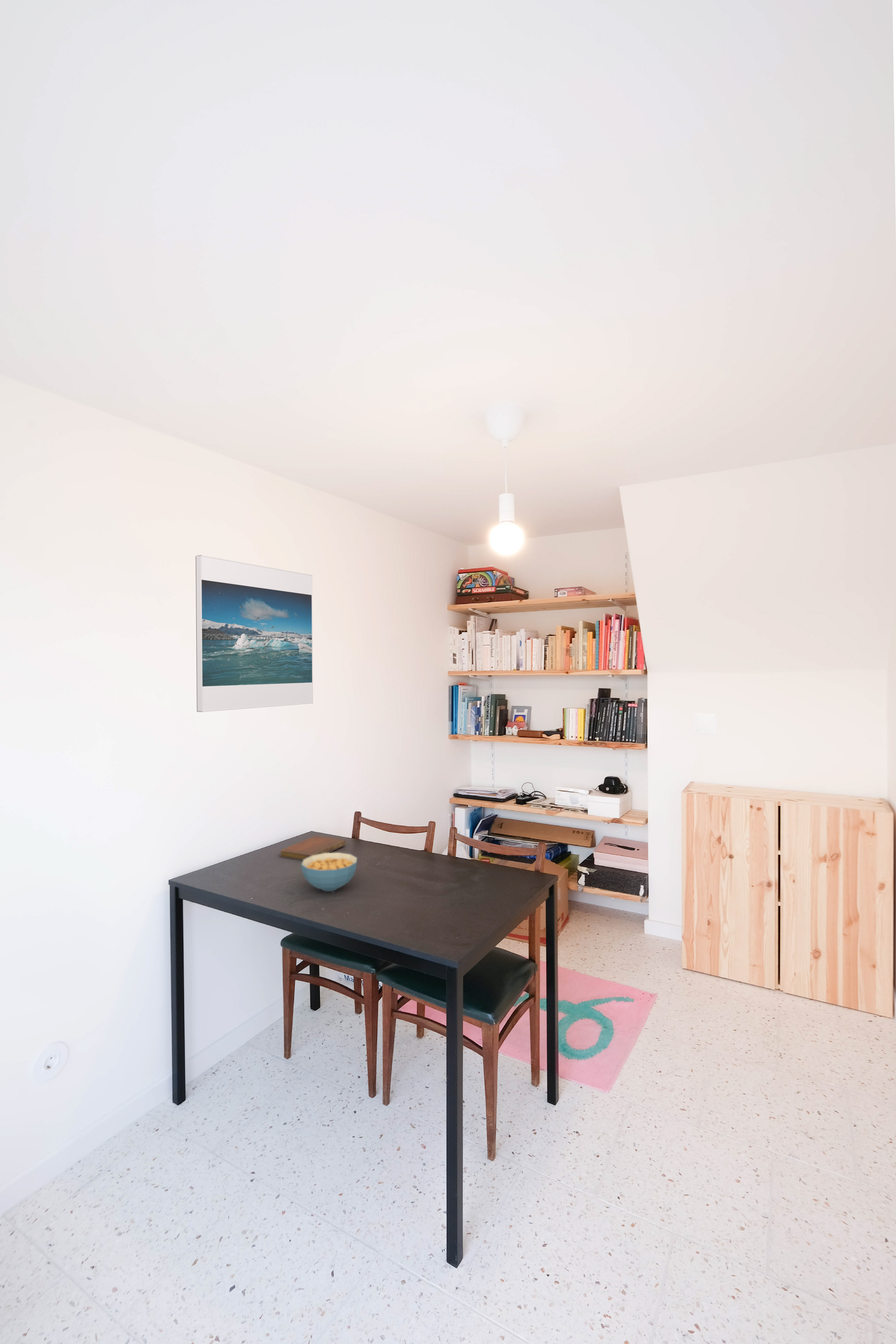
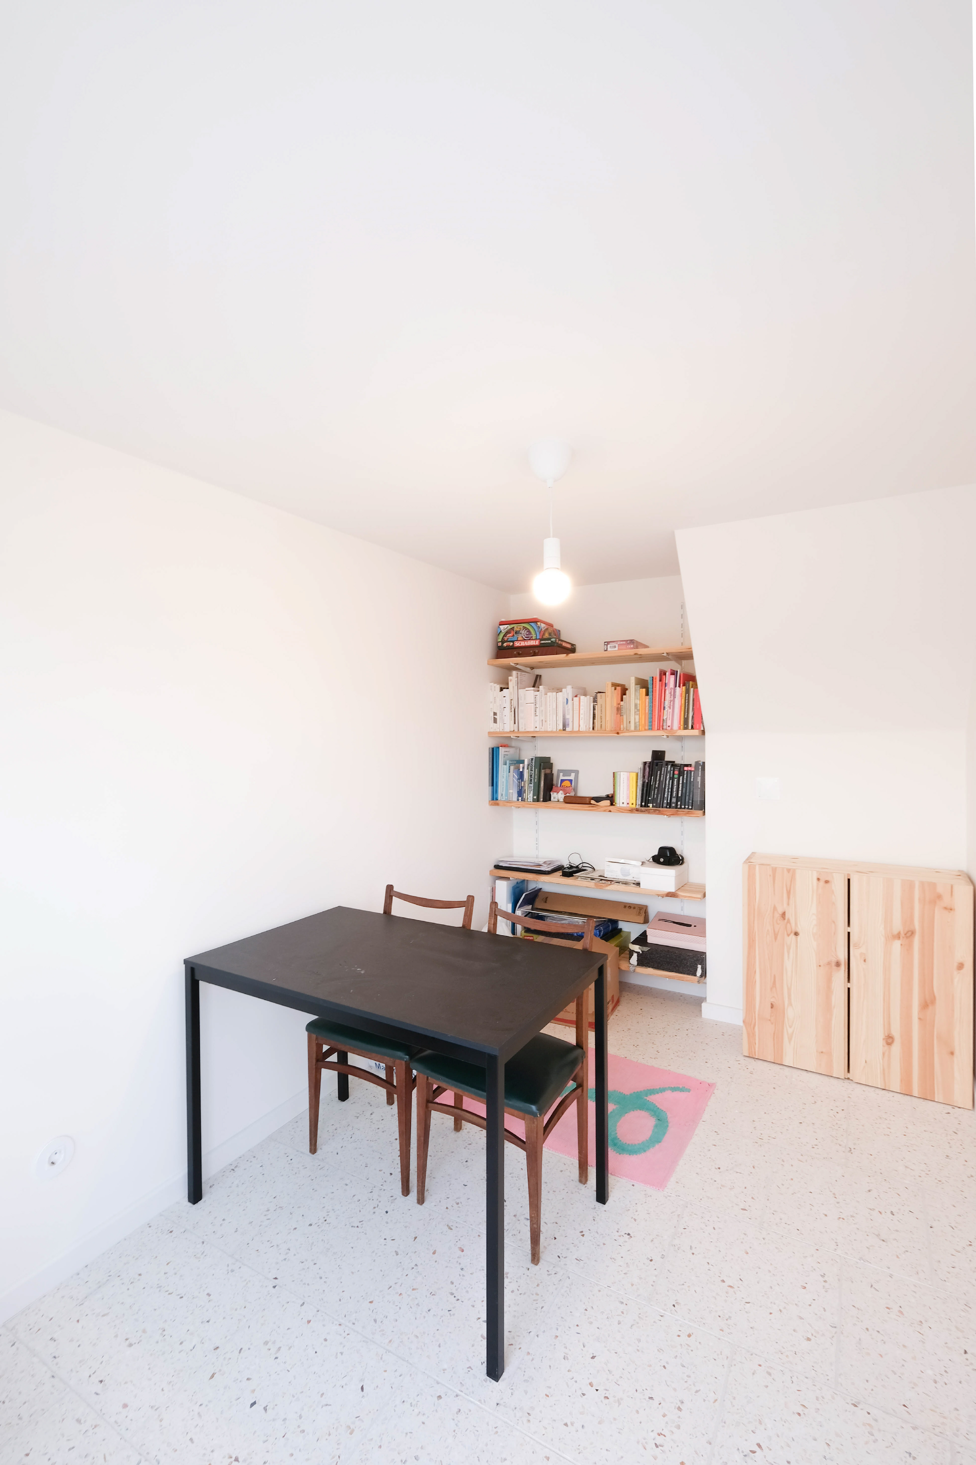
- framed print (260, 637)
- notebook (313, 848)
- cereal bowl (330, 874)
